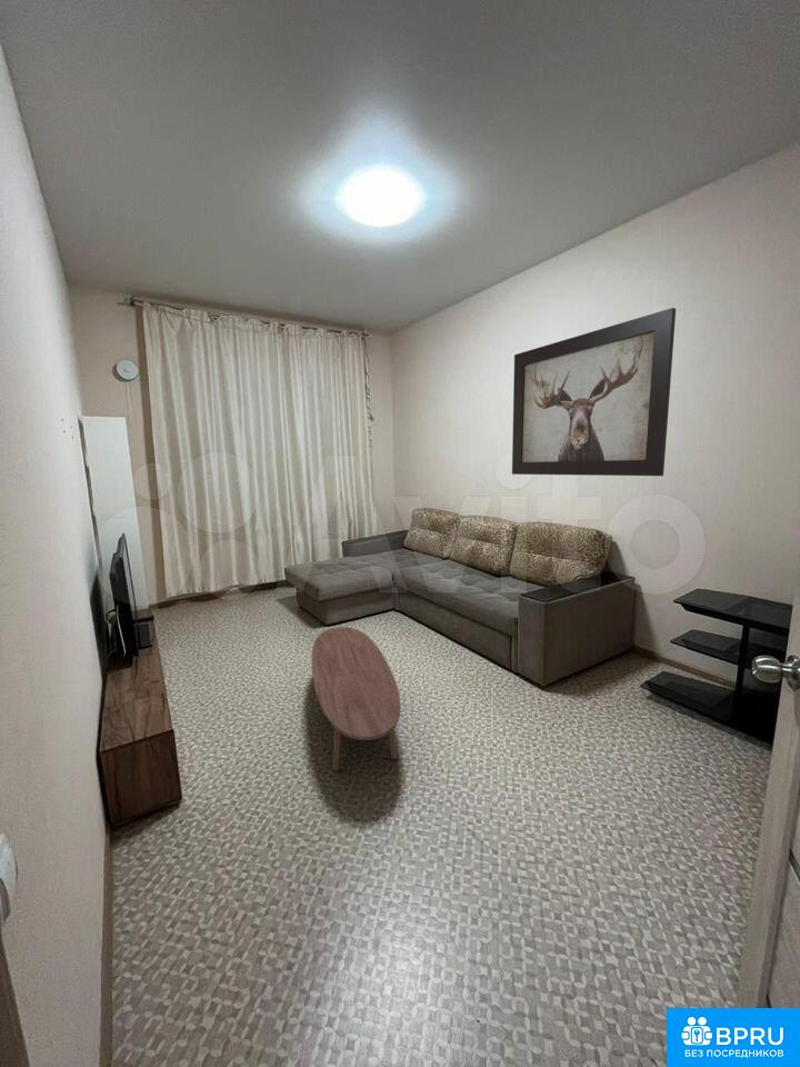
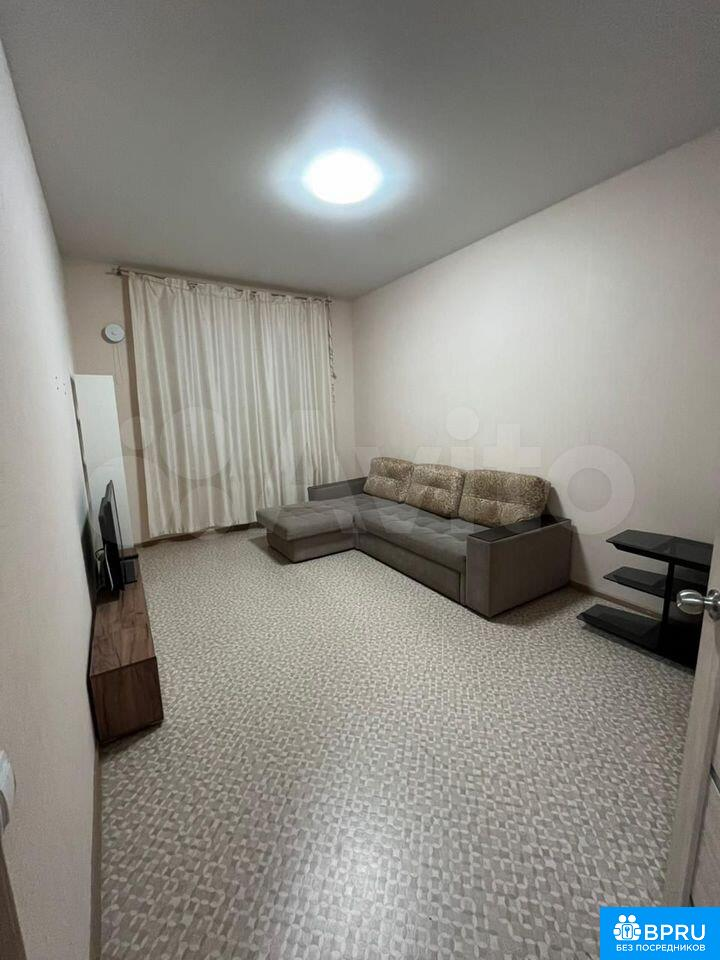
- coffee table (351, 691)
- wall art (578, 407)
